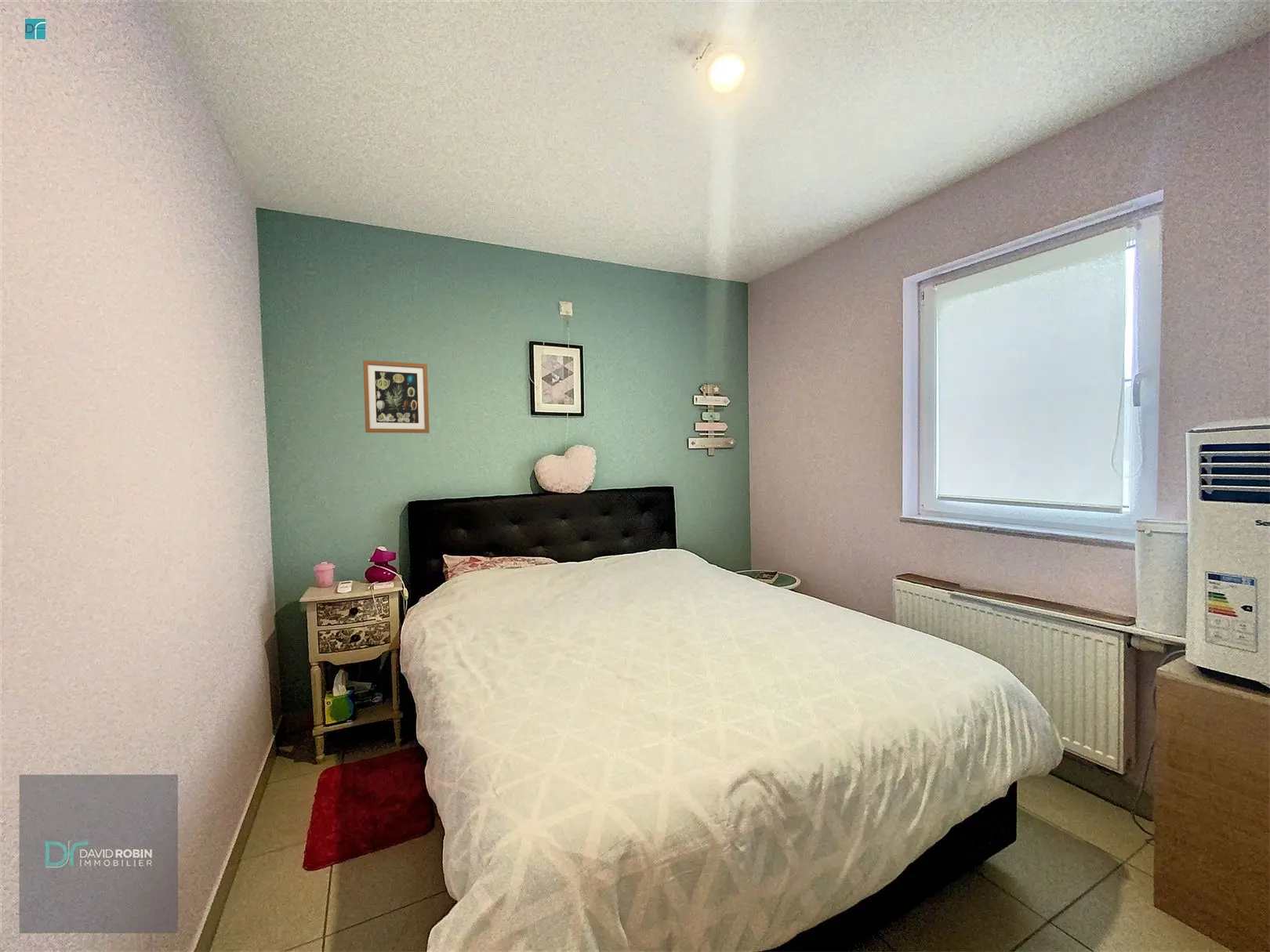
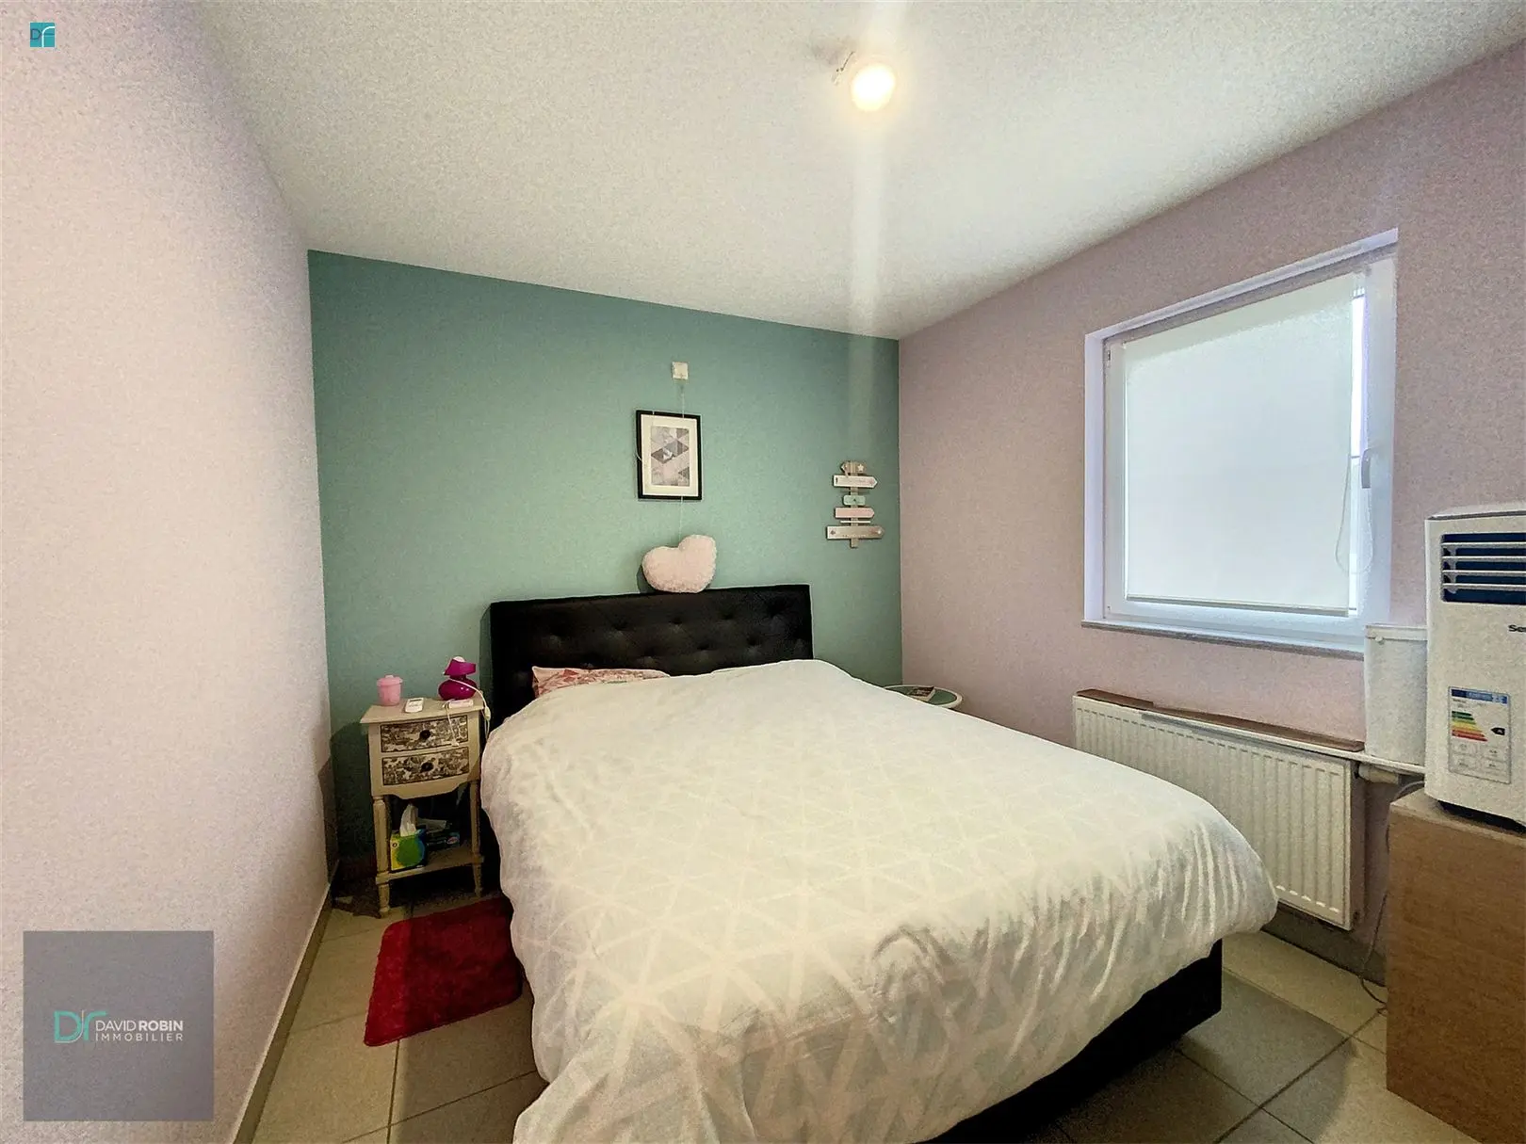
- wall art (397, 397)
